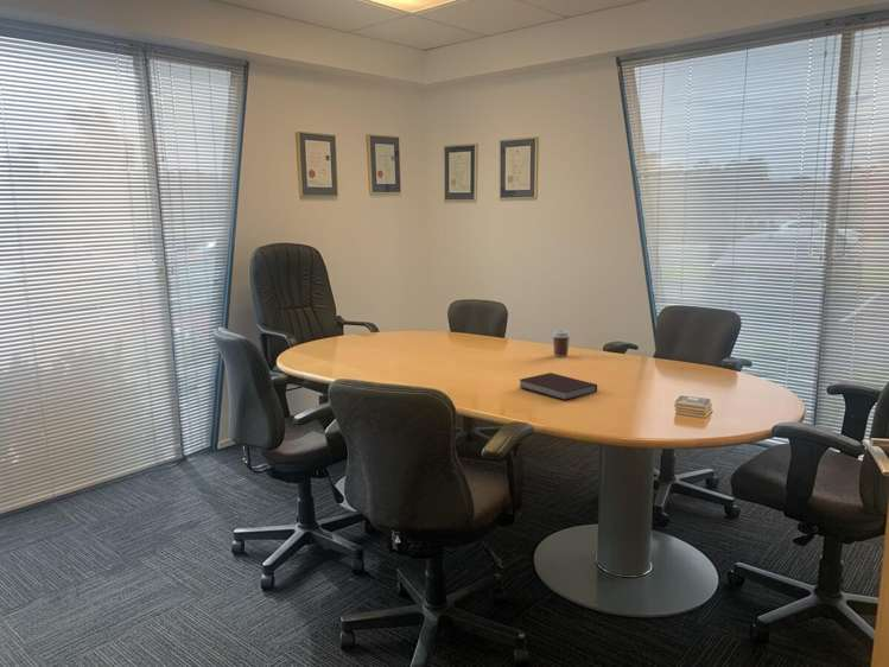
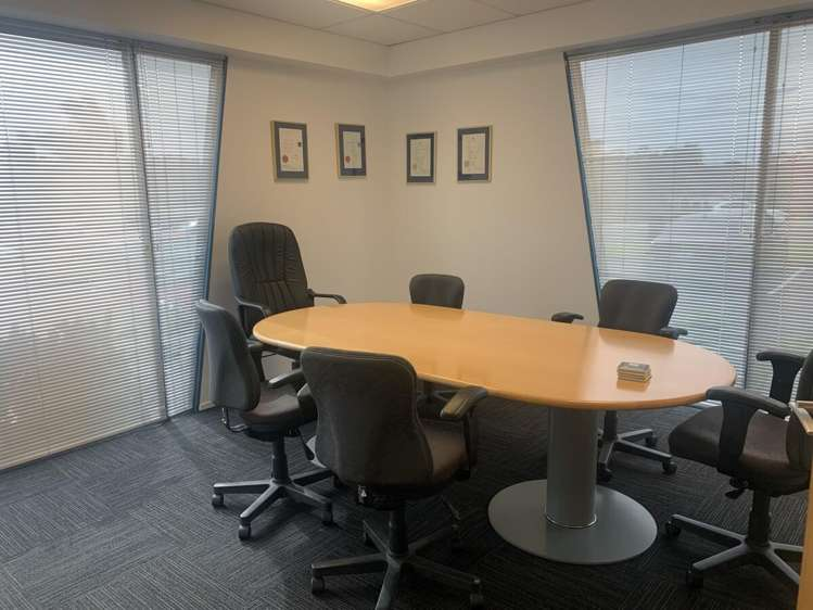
- notebook (557, 385)
- coffee cup (560, 343)
